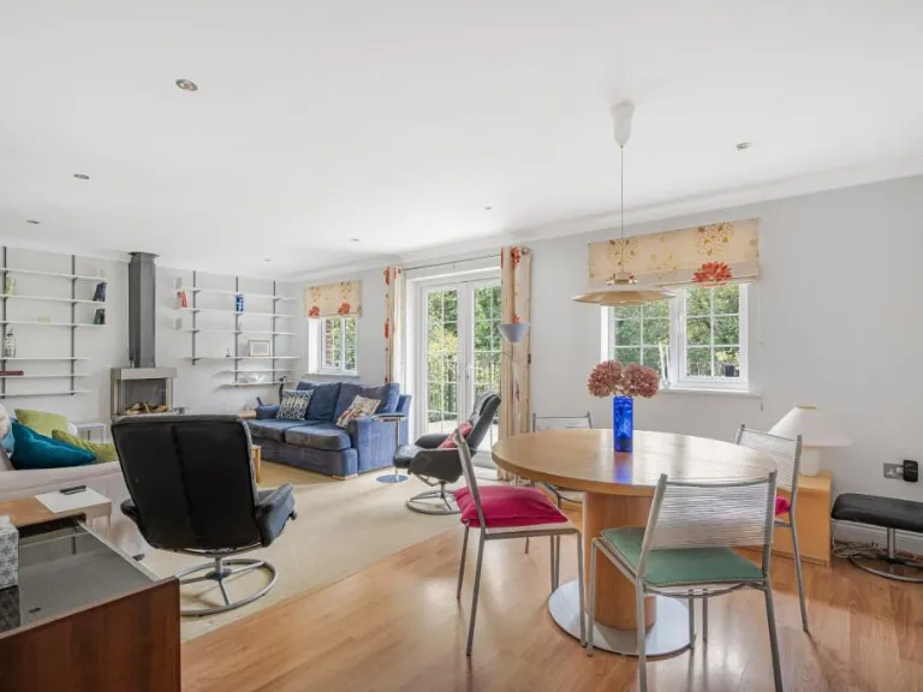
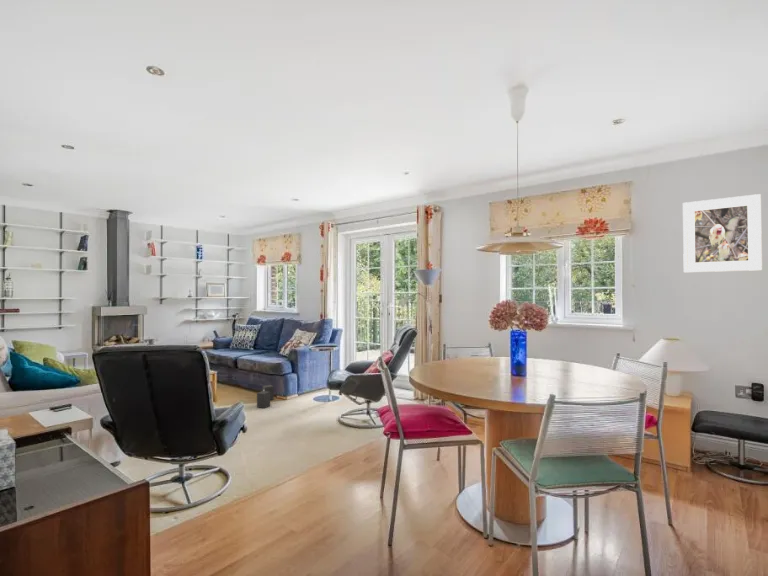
+ speaker (265, 396)
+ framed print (720, 235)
